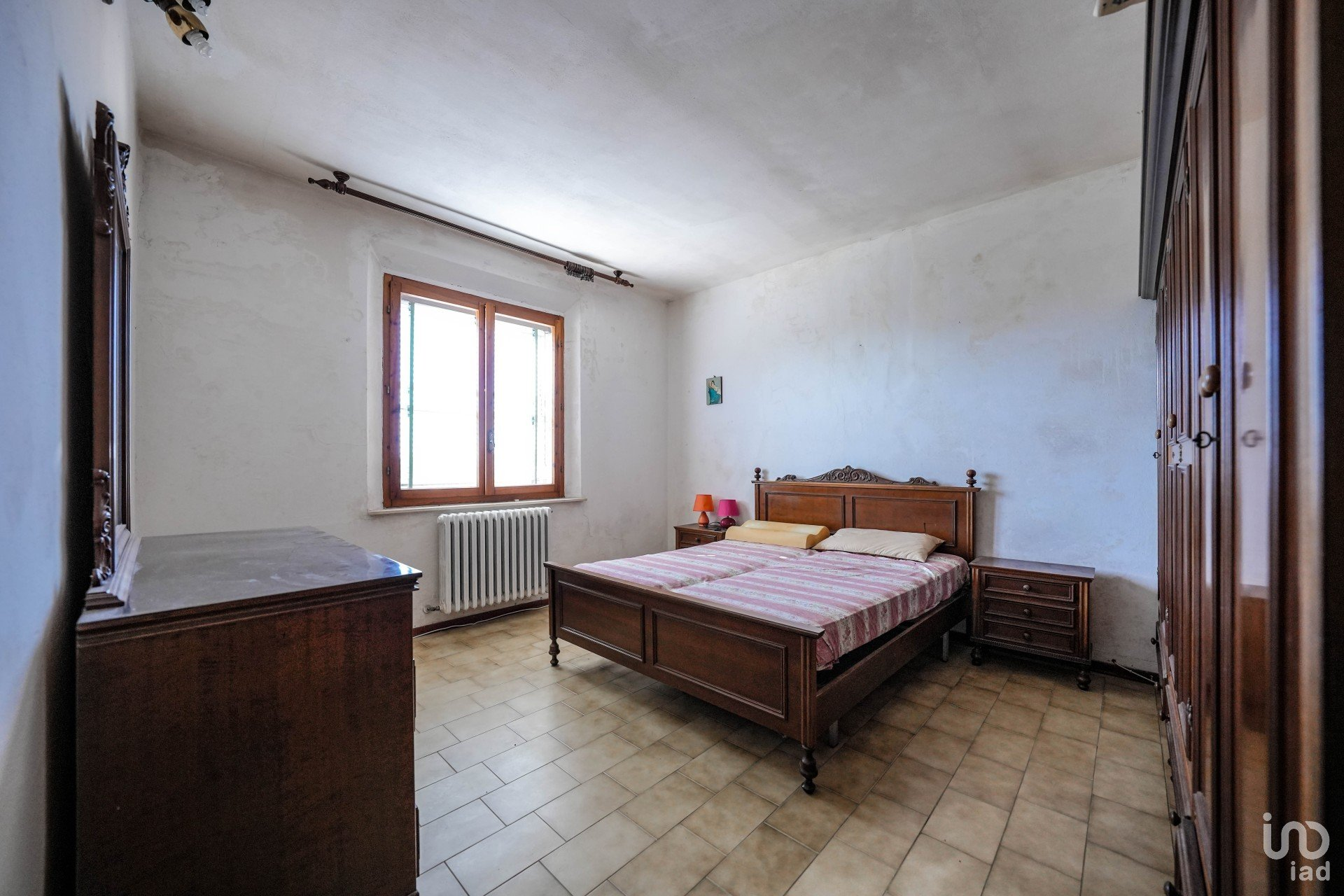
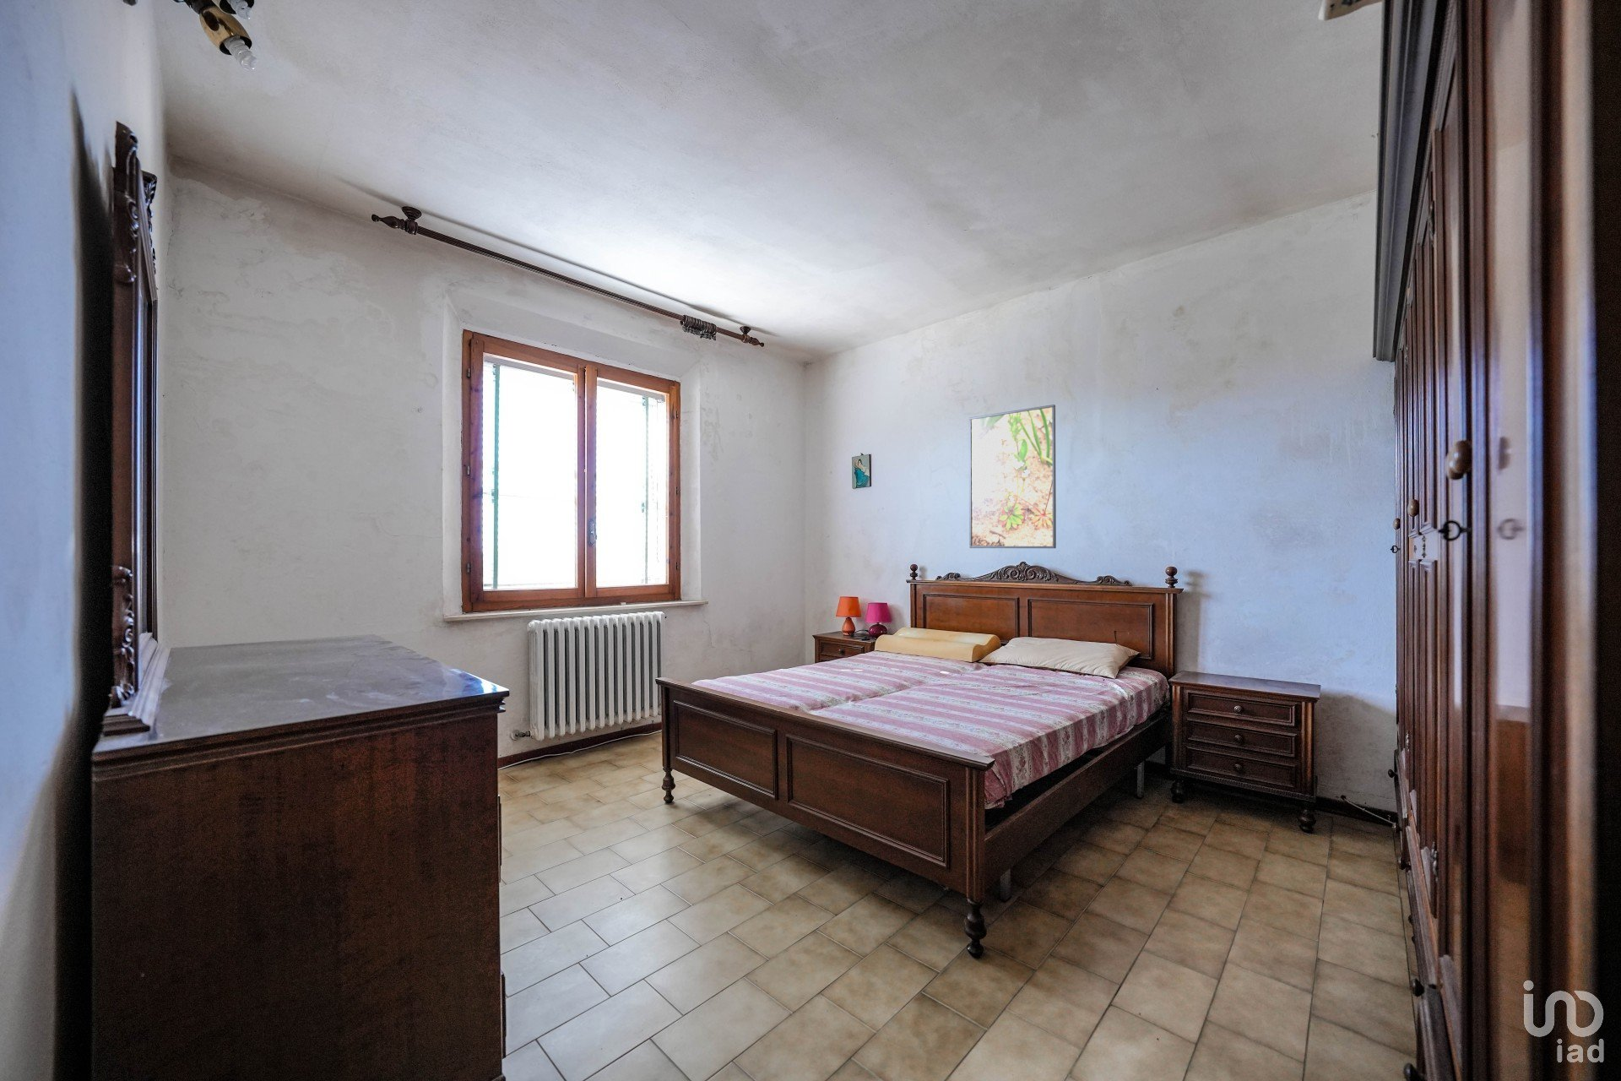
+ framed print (1010, 480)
